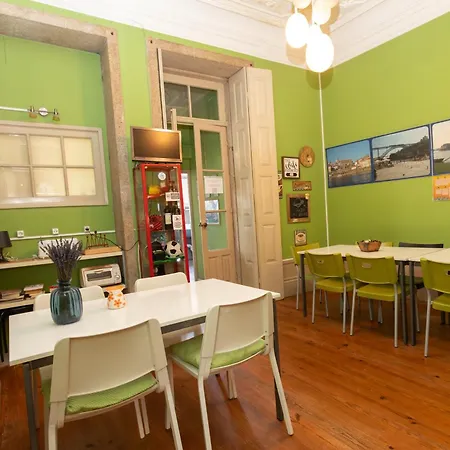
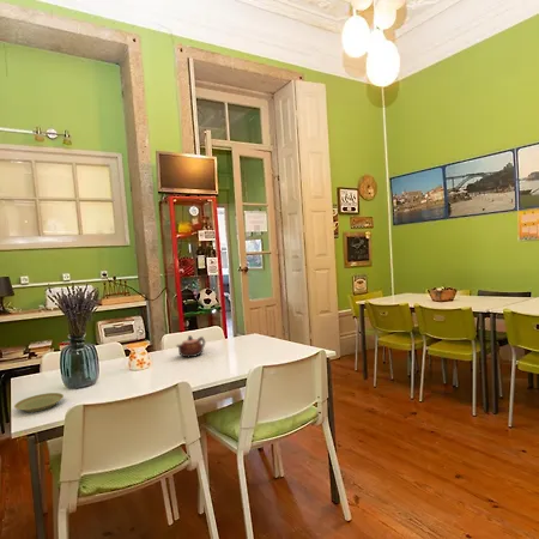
+ teapot (190, 345)
+ plate (40, 402)
